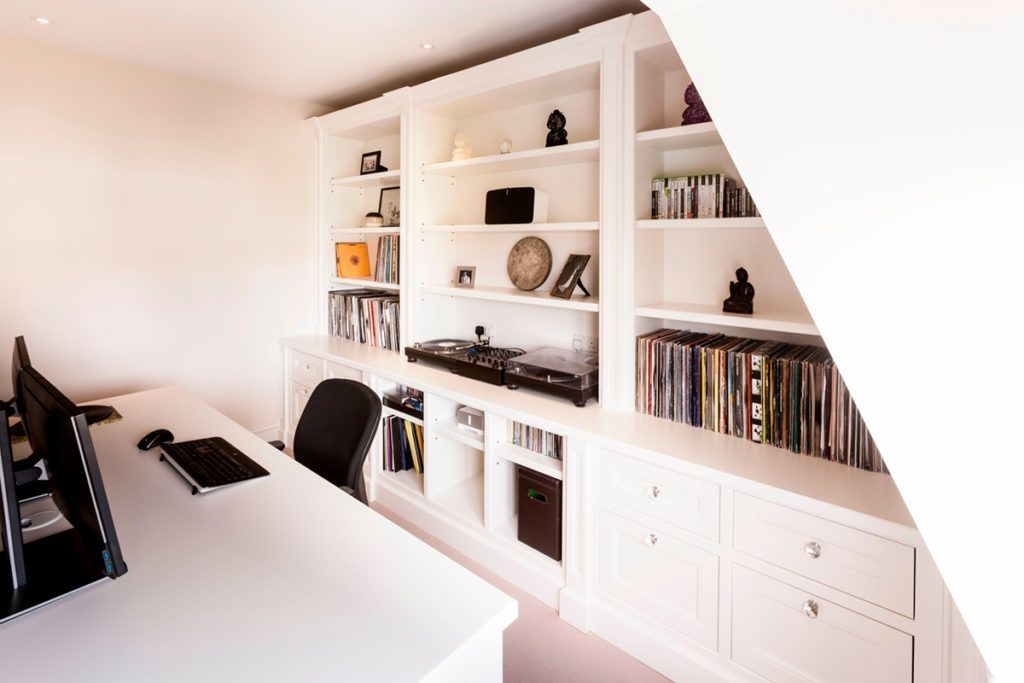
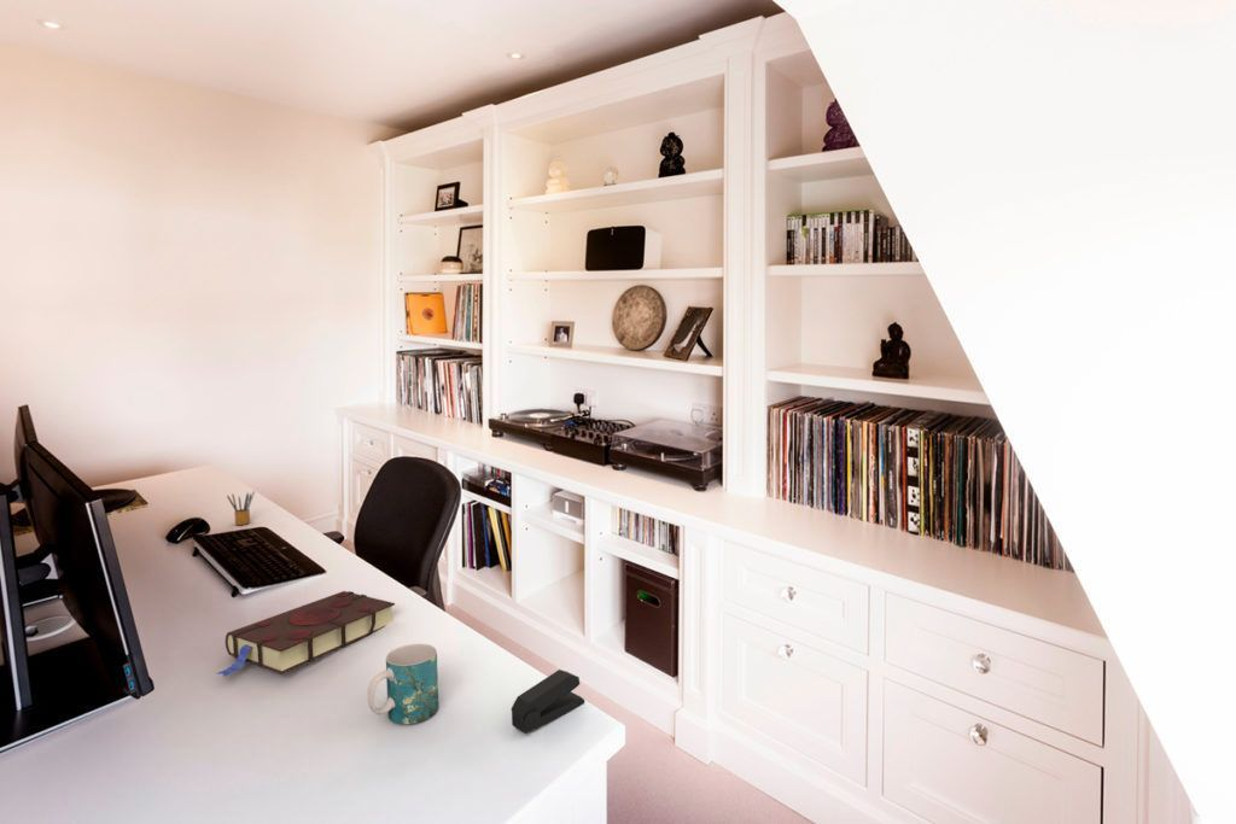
+ stapler (548, 696)
+ mug (402, 686)
+ pencil box (240, 507)
+ book (303, 631)
